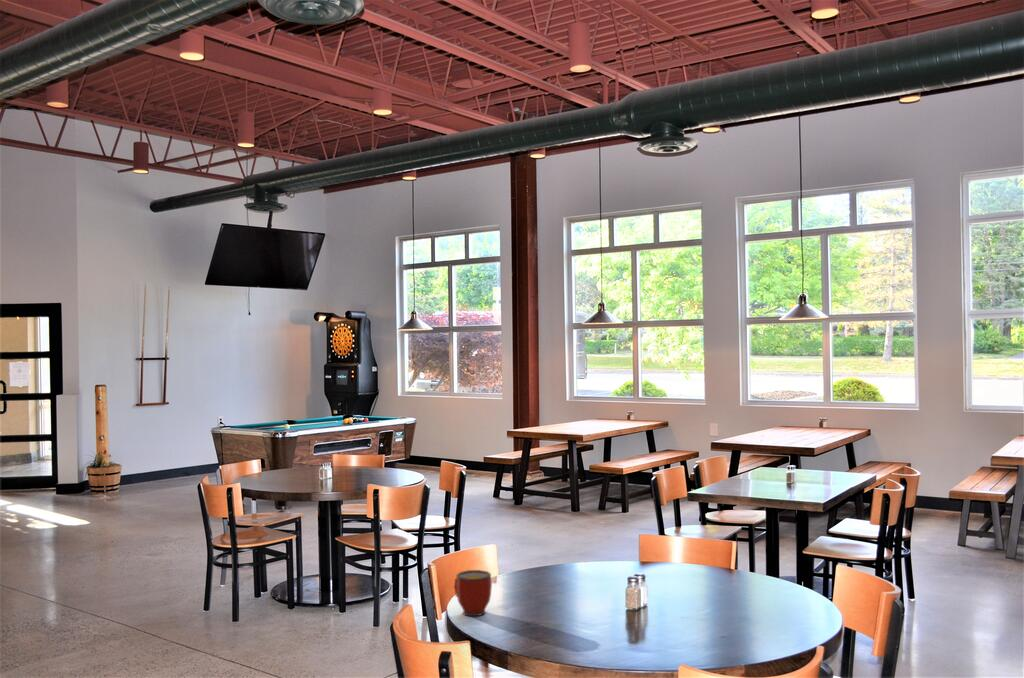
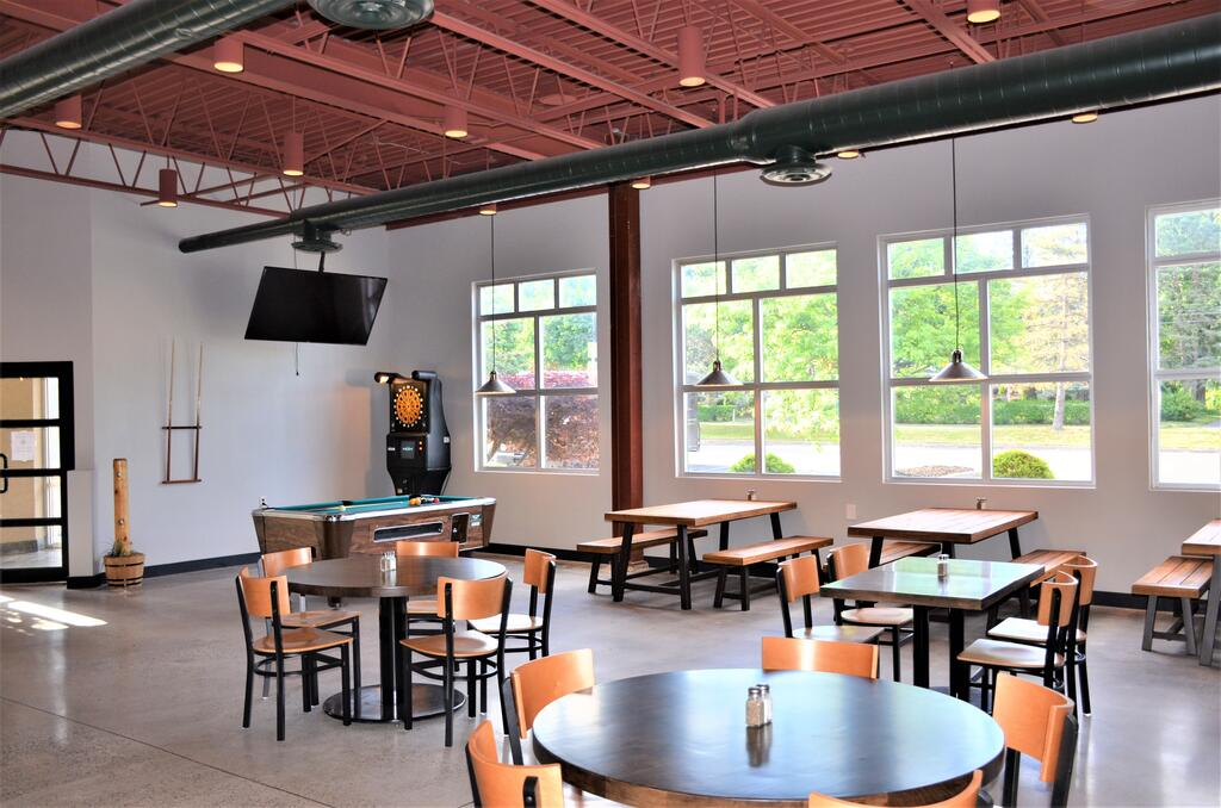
- mug (472, 592)
